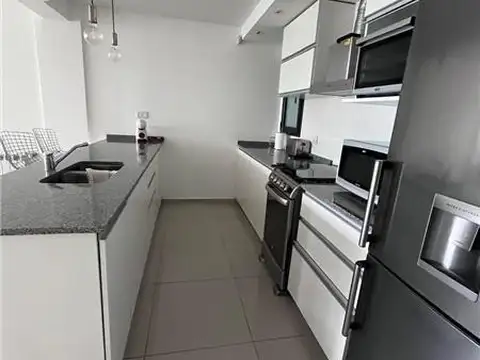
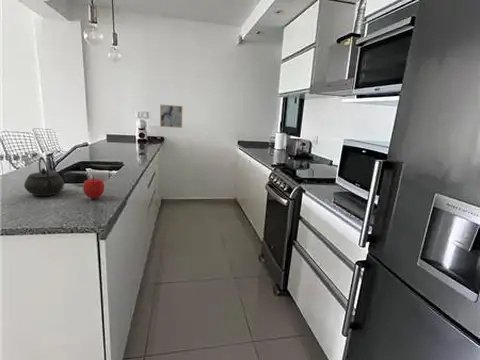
+ kettle (44, 176)
+ wall art (171, 116)
+ fruit (93, 187)
